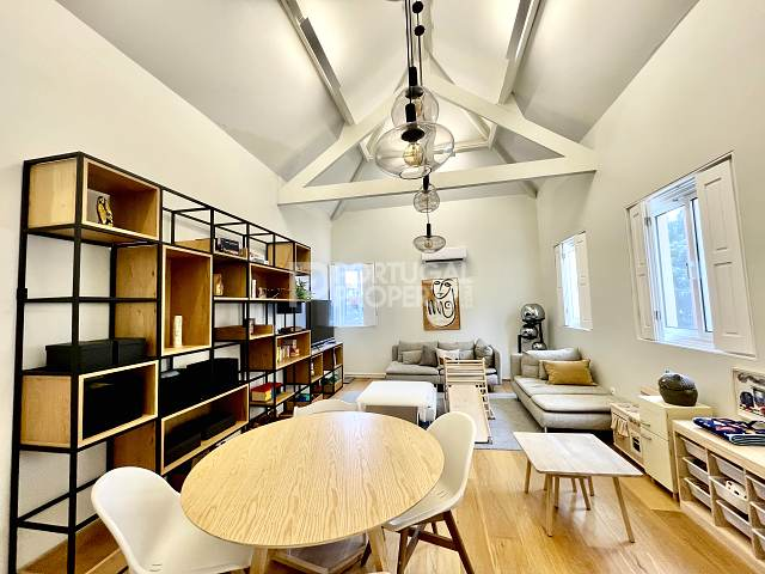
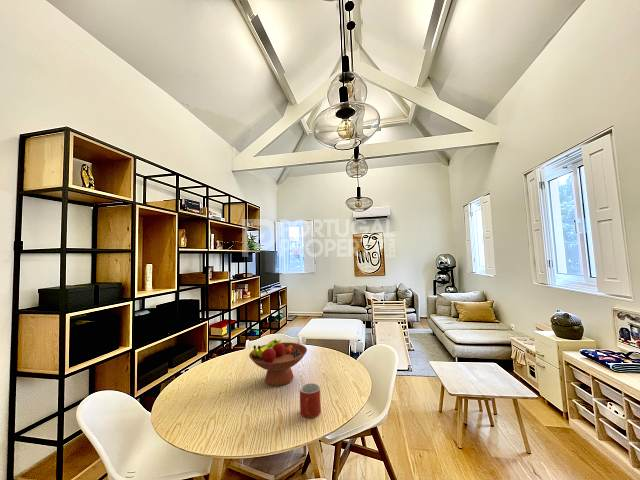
+ mug (310, 402)
+ fruit bowl (278, 360)
